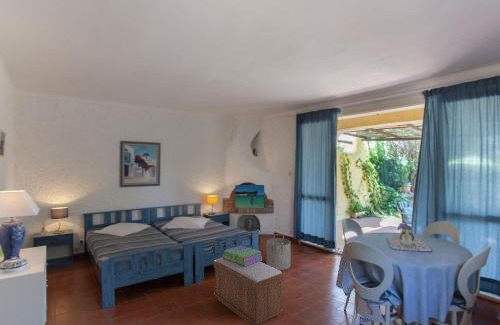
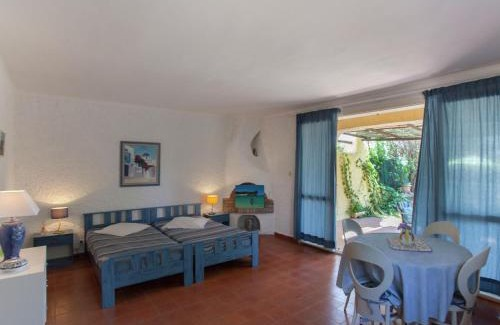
- bench (246, 285)
- bucket (278, 251)
- stack of books (242, 254)
